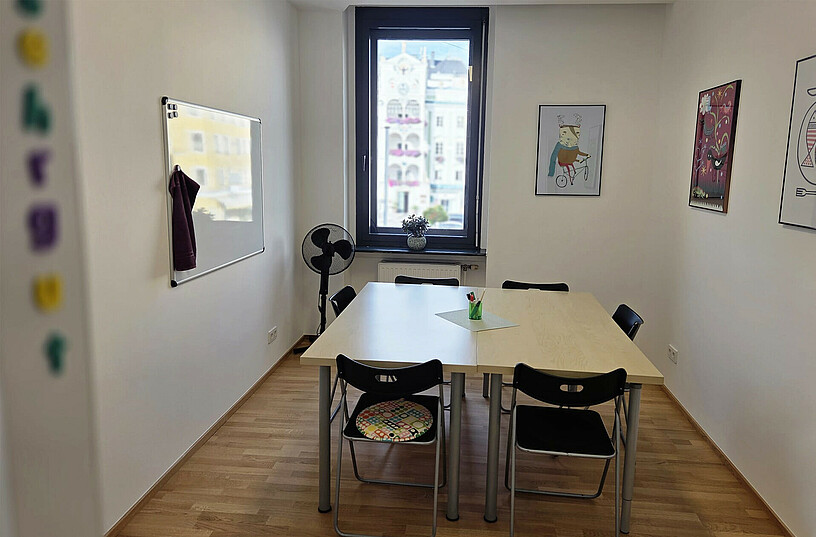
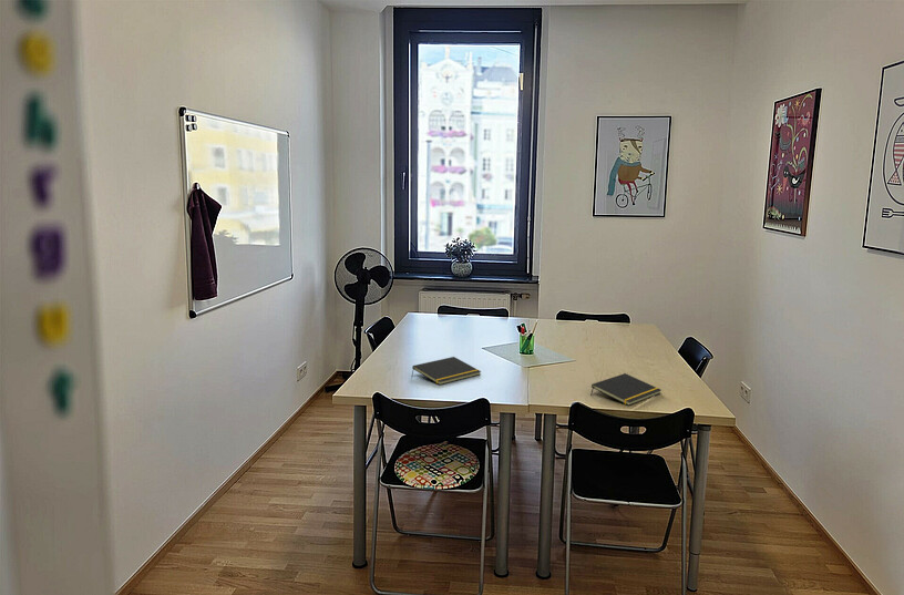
+ notepad (446, 370)
+ notepad (626, 388)
